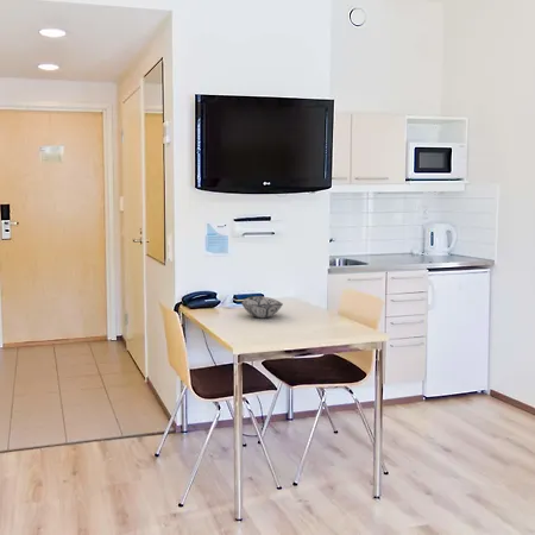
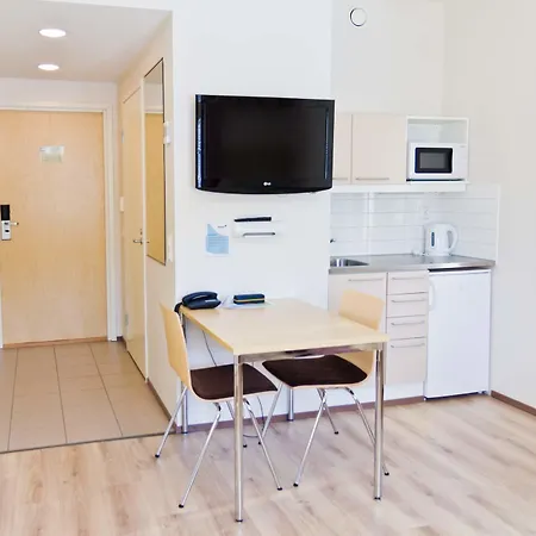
- decorative bowl (262, 308)
